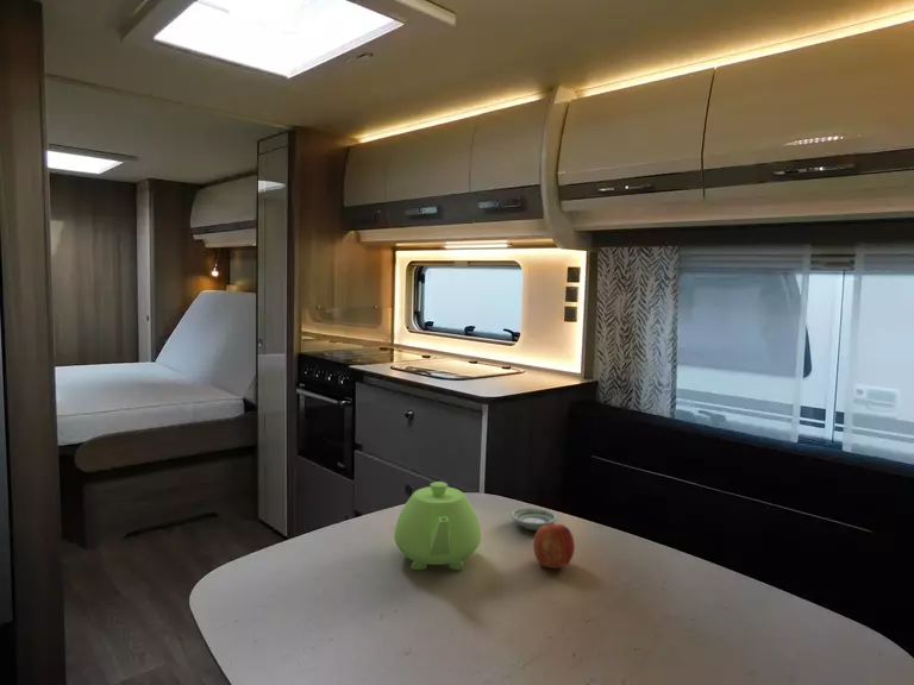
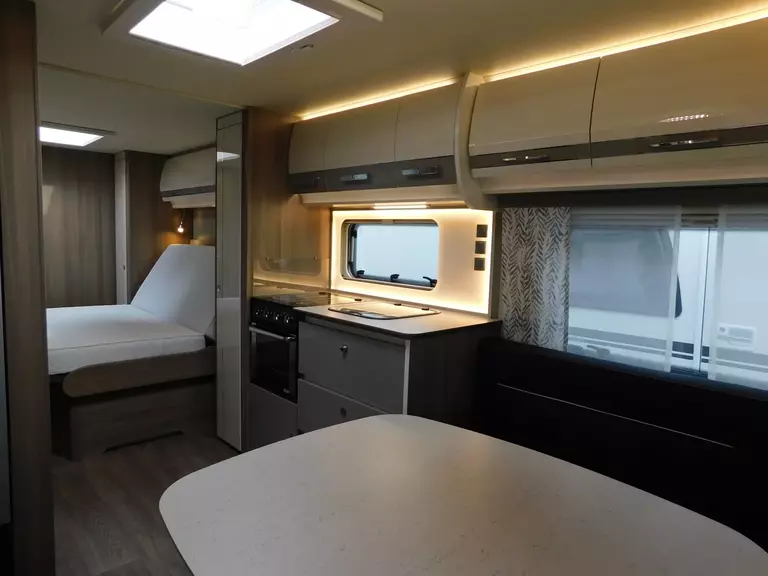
- saucer (533, 520)
- teapot (438, 522)
- fruit (553, 543)
